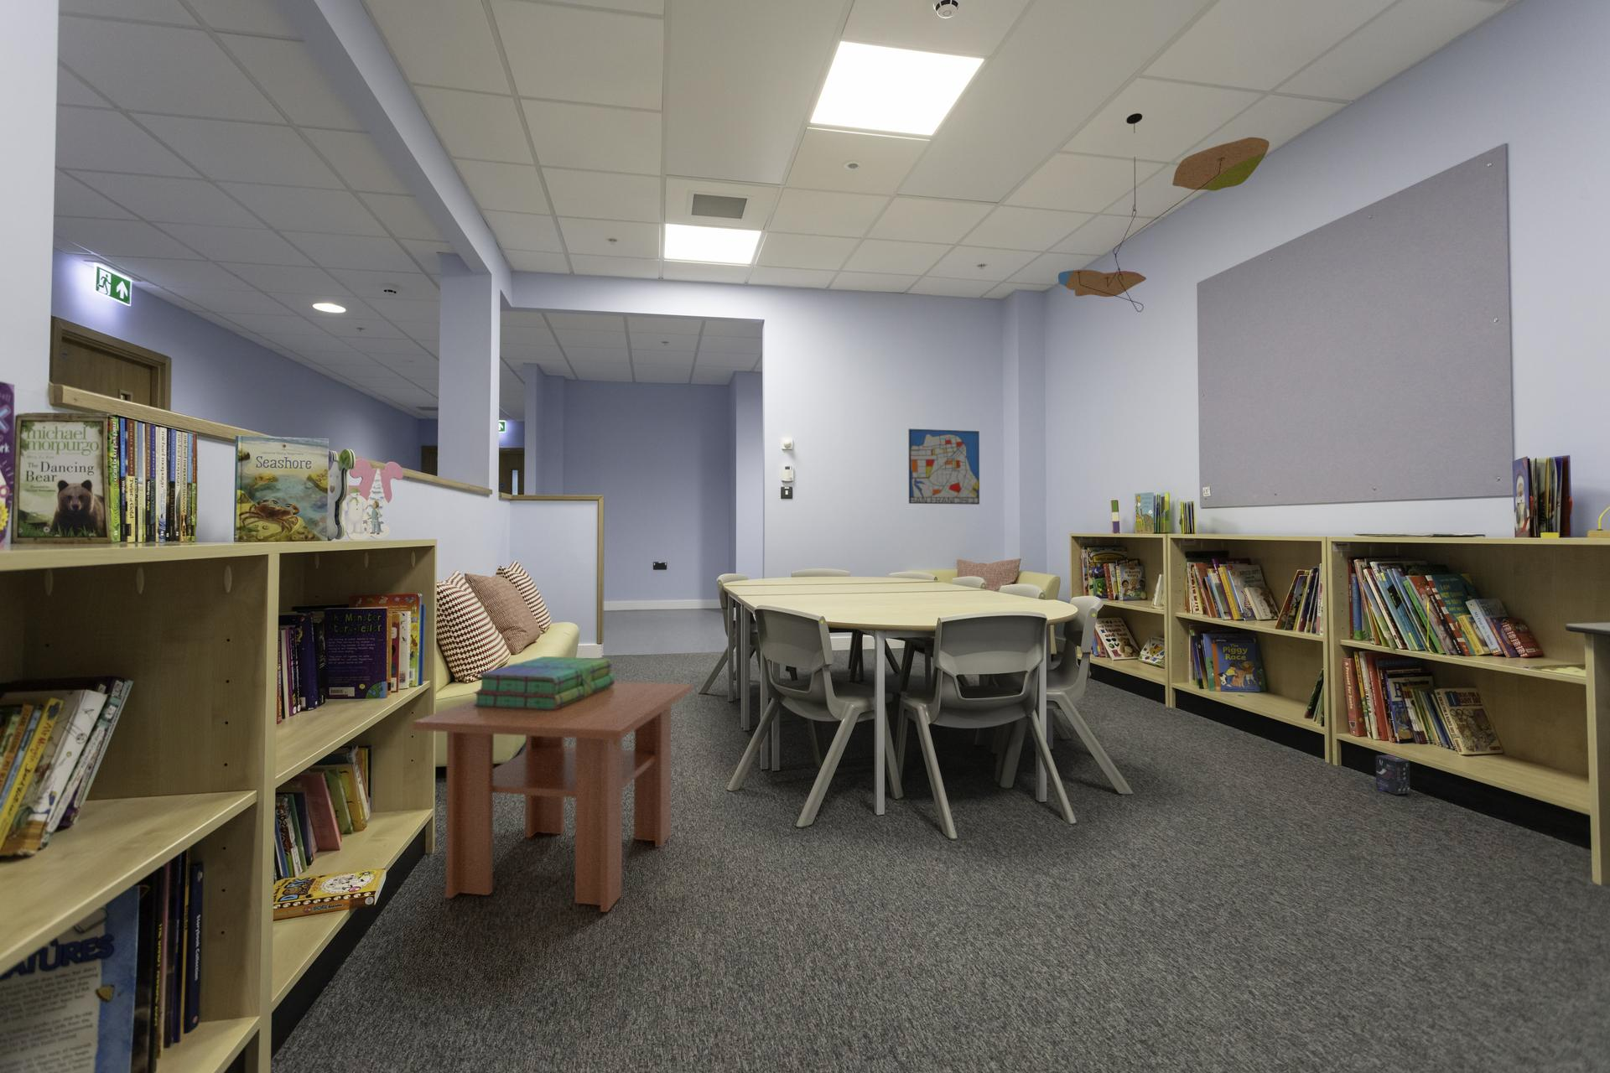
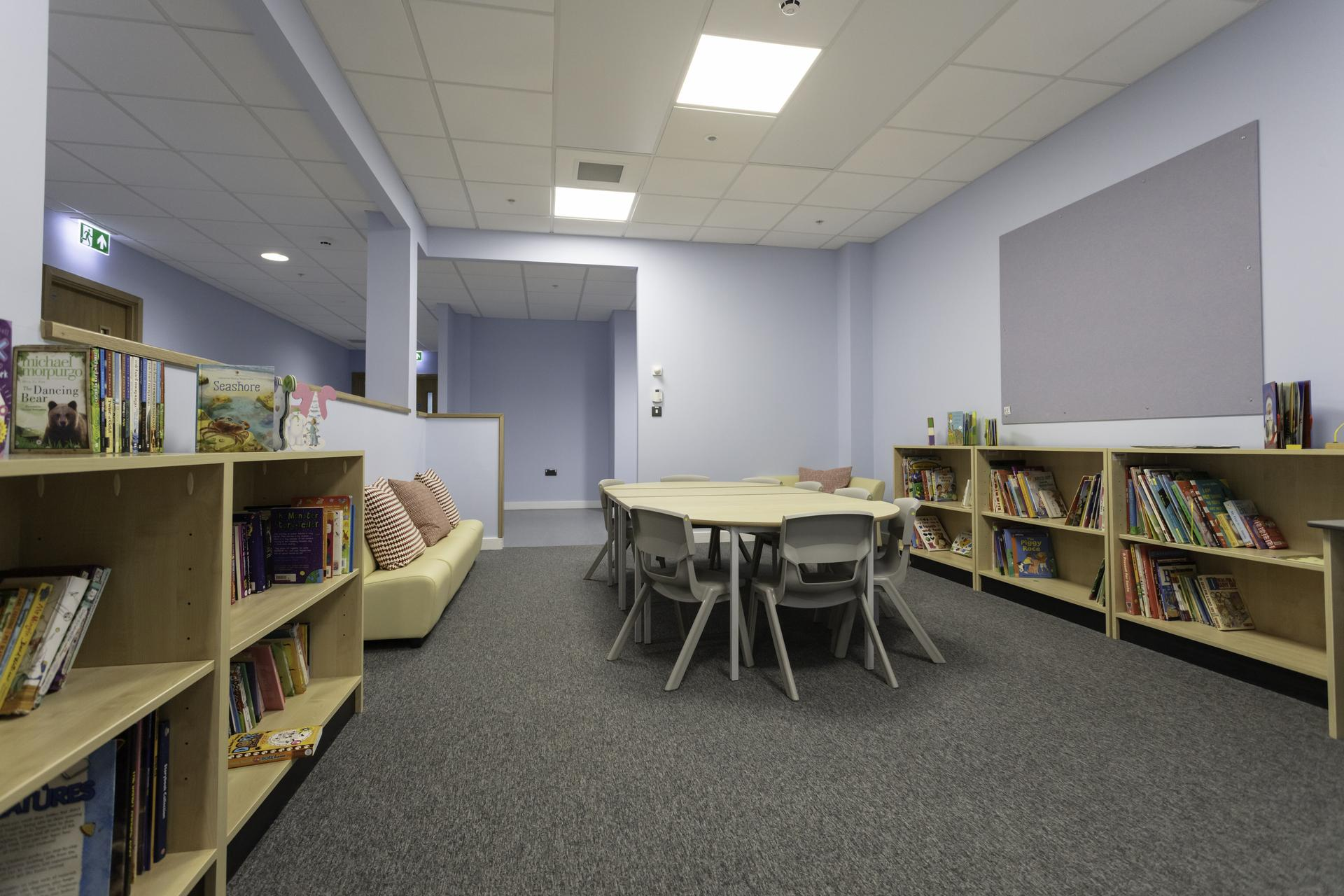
- coffee table (569, 781)
- stack of books (549, 680)
- wall art (944, 467)
- ceiling mobile (1155, 219)
- box (1392, 774)
